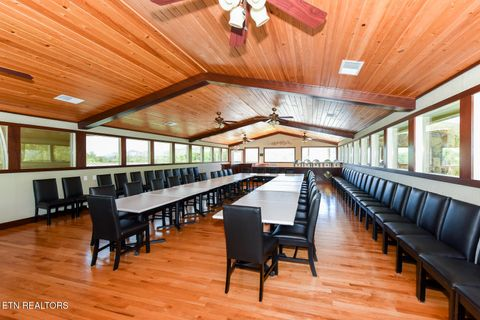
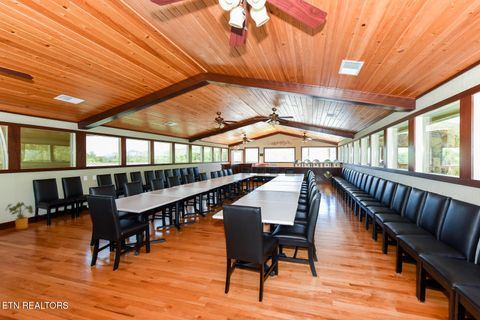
+ house plant (20, 215)
